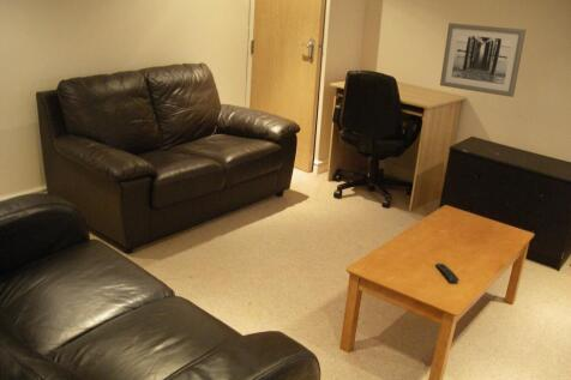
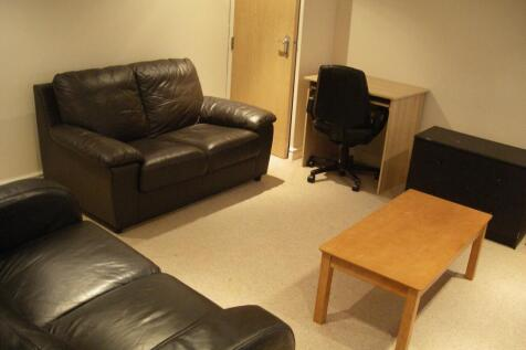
- wall art (480, 59)
- remote control (445, 271)
